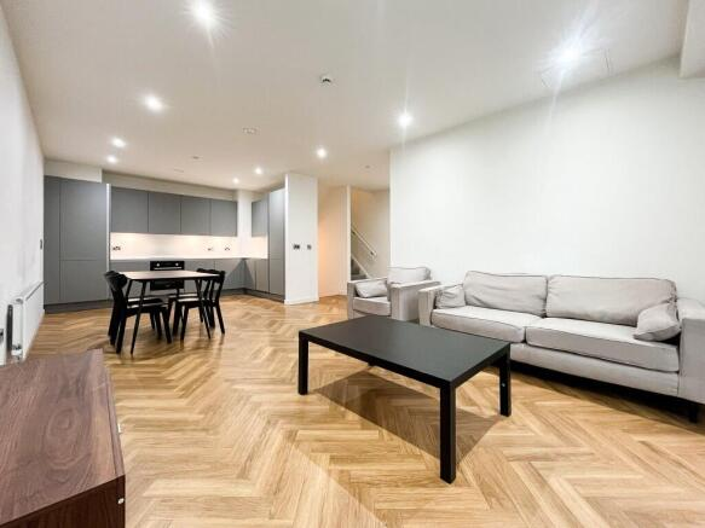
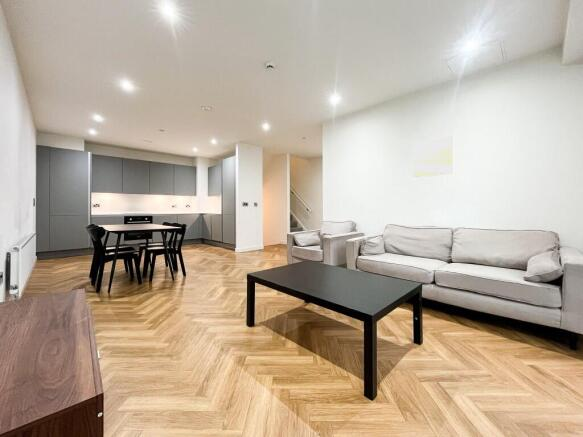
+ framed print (432, 158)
